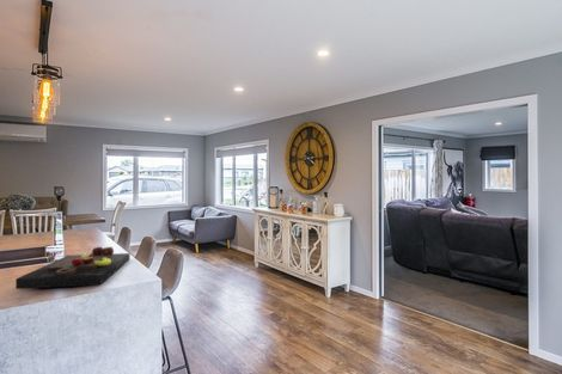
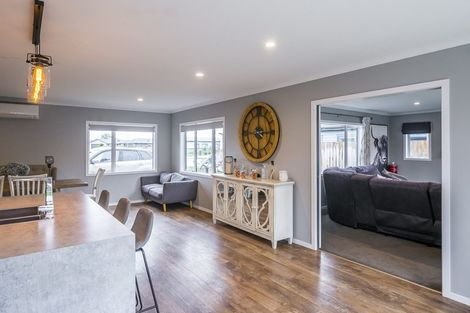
- cutting board (81, 262)
